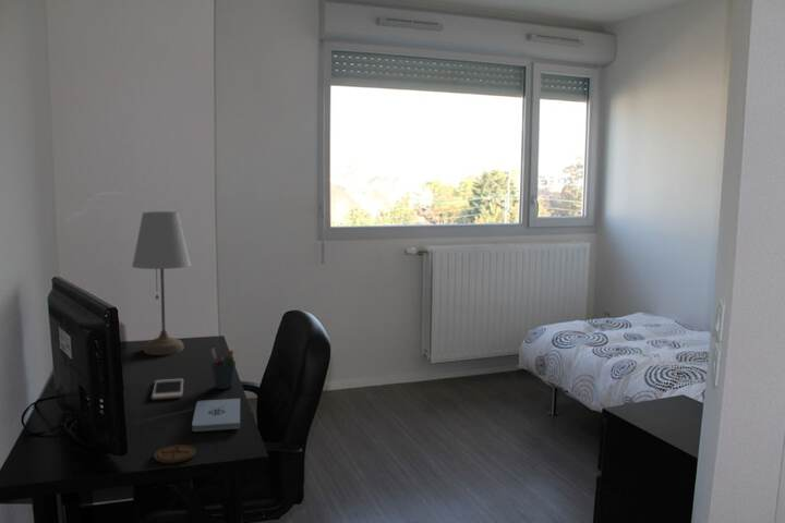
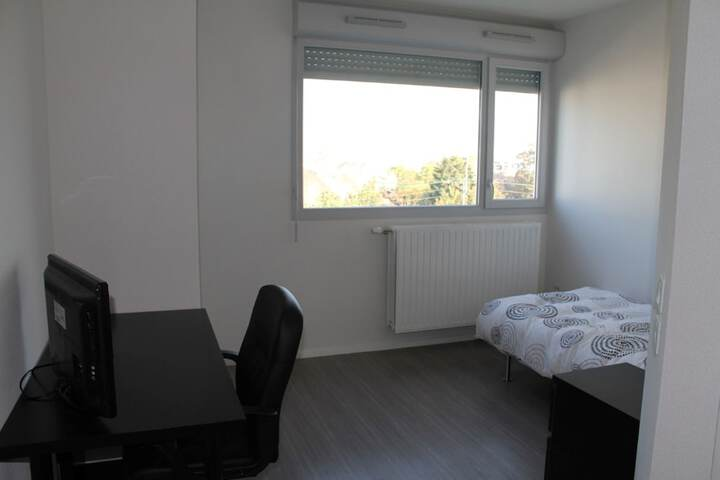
- coaster (174, 453)
- notepad (217, 414)
- pen holder (224, 367)
- desk lamp (162, 281)
- cell phone (168, 388)
